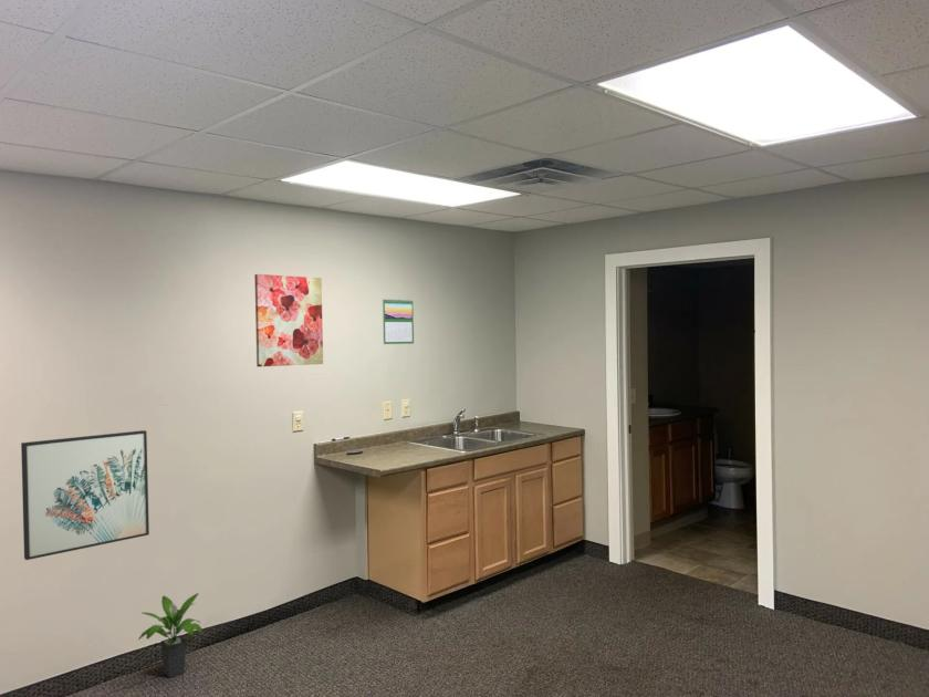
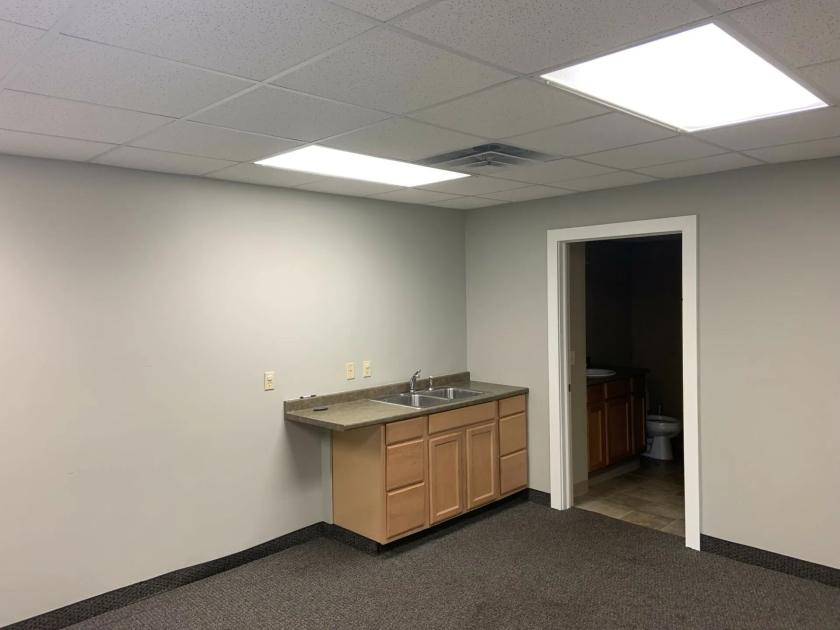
- wall art (290, 321)
- wall art (88, 491)
- calendar (398, 321)
- potted plant (171, 636)
